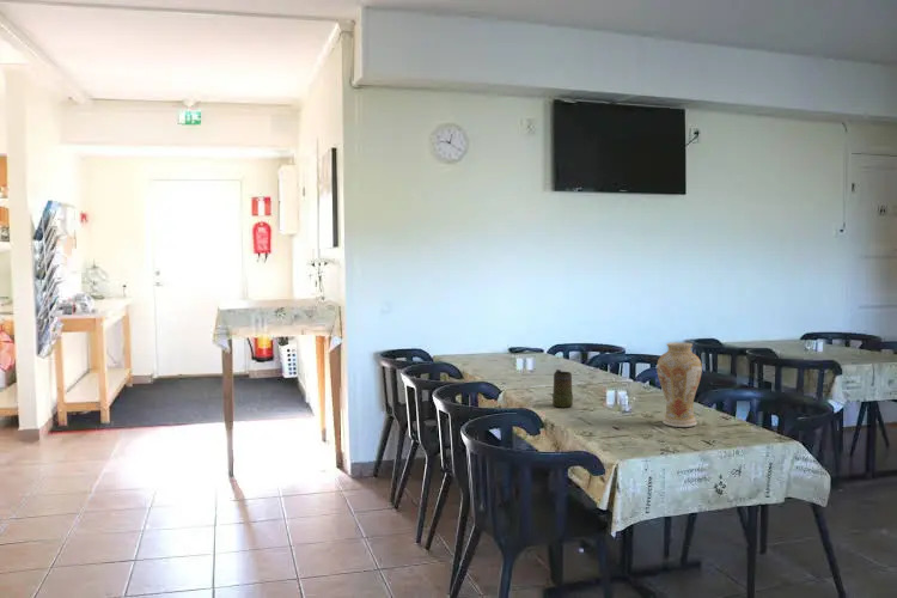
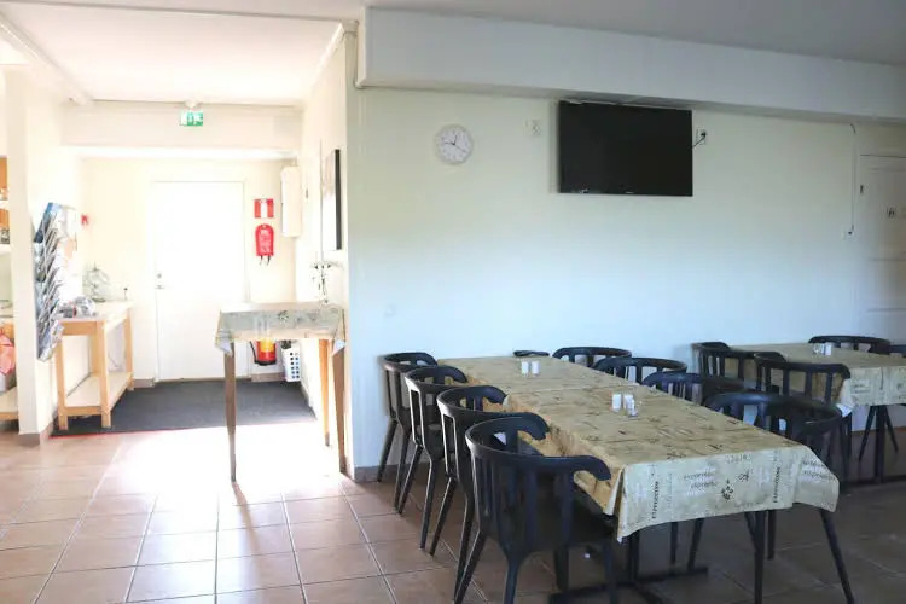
- mug (561, 388)
- vase (678, 383)
